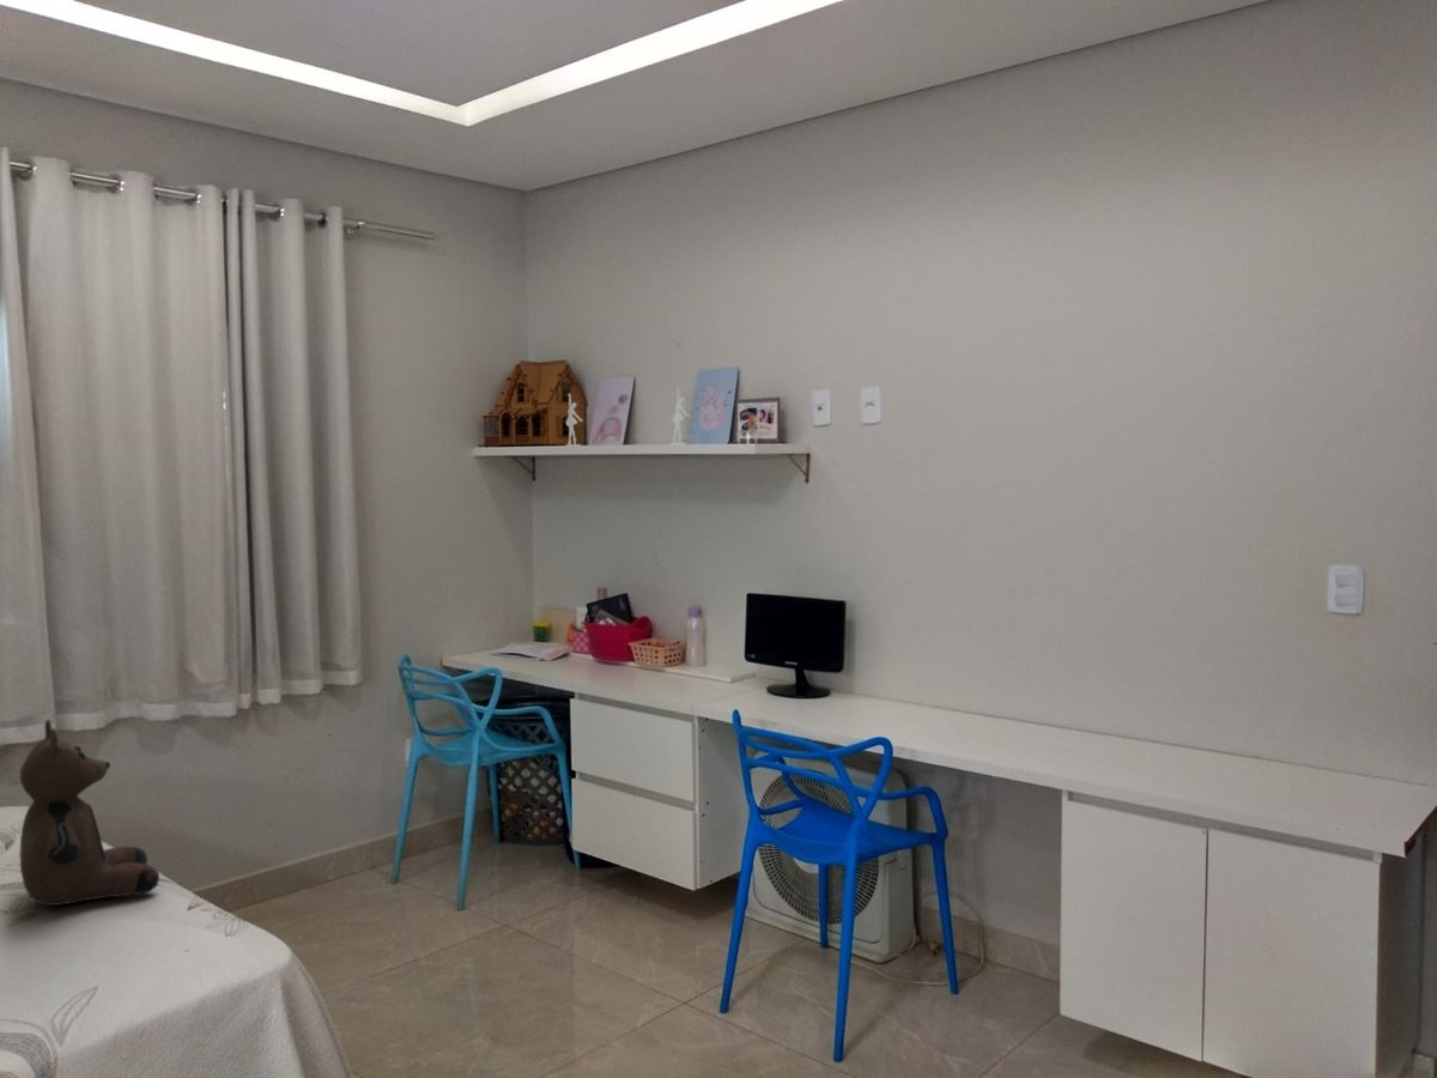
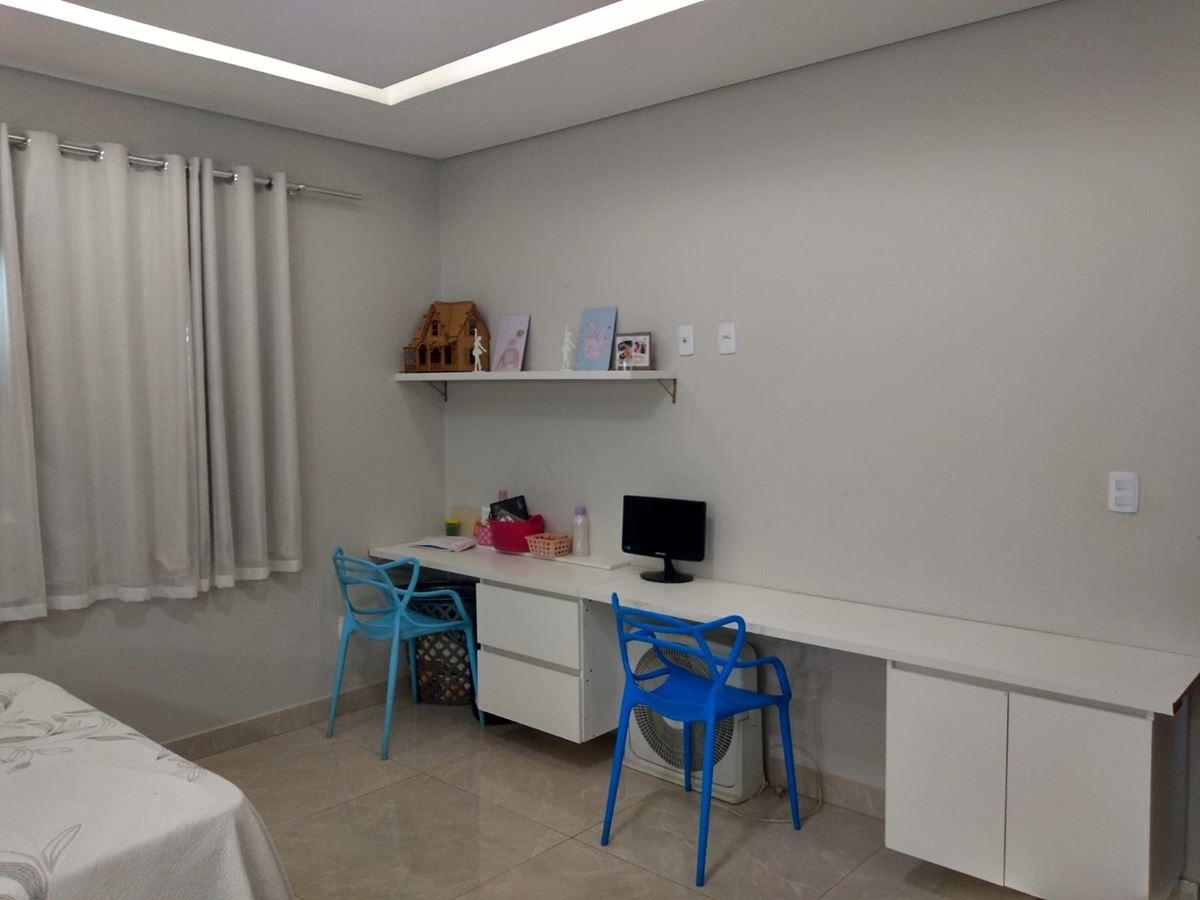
- teddy bear (86, 807)
